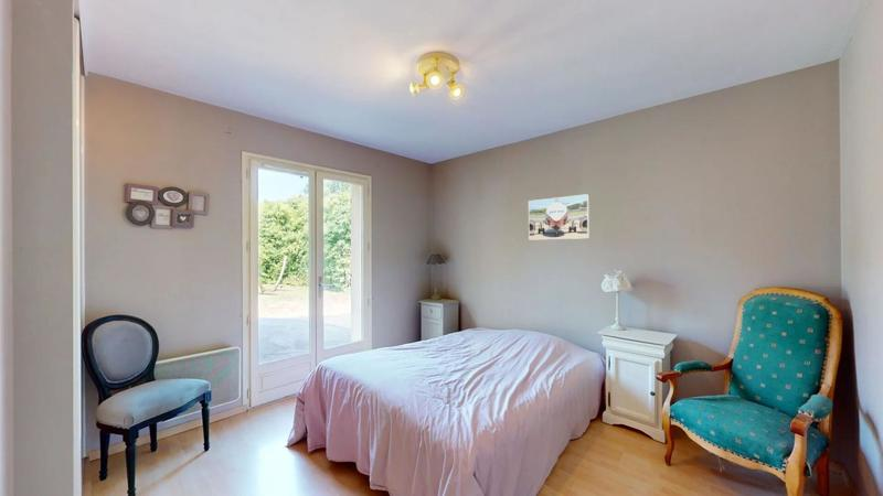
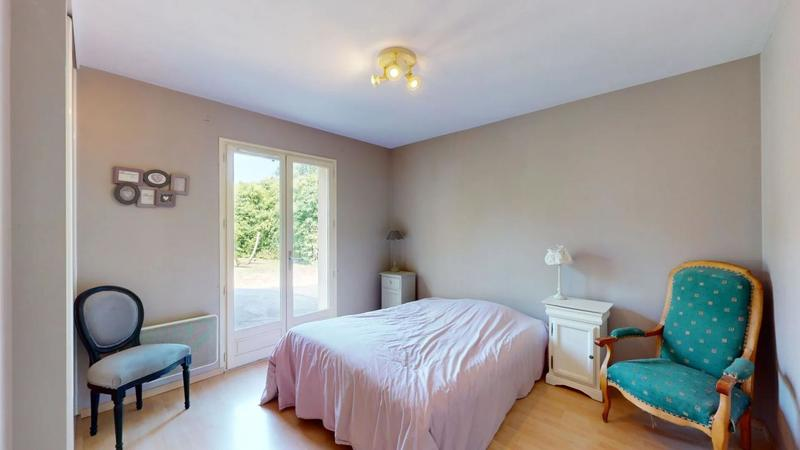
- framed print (556, 218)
